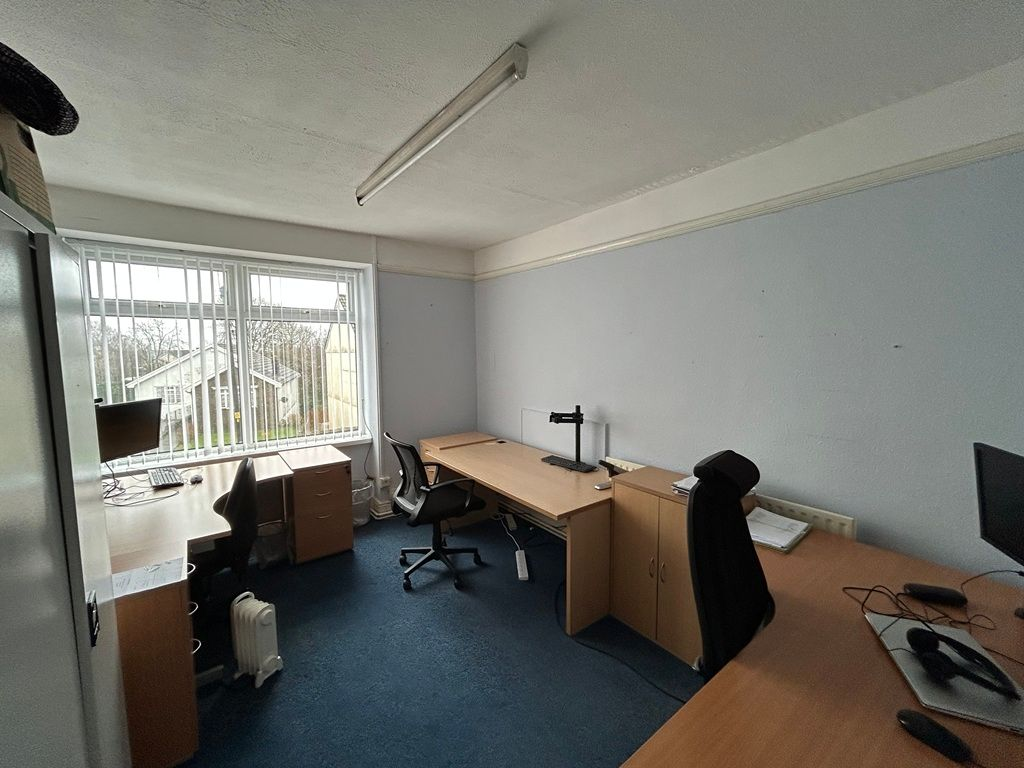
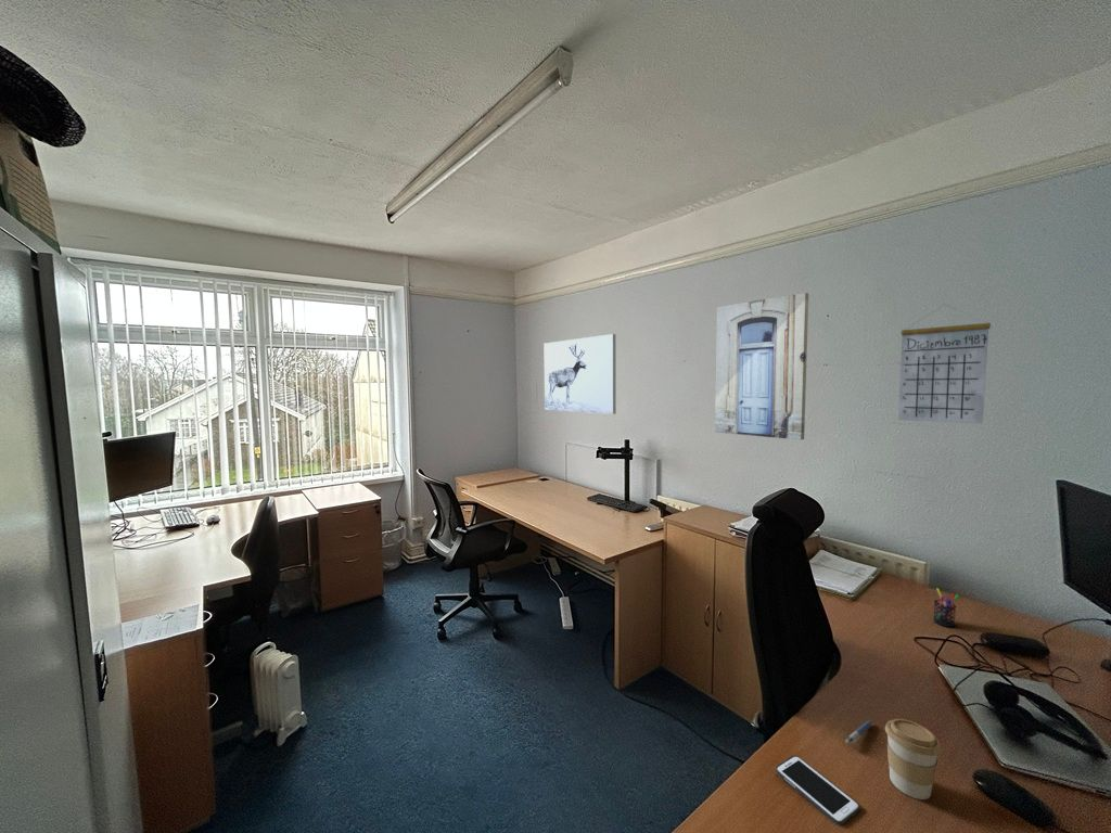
+ pen (859, 731)
+ coffee cup (910, 756)
+ calendar (941, 363)
+ pen holder (947, 606)
+ wall art (576, 375)
+ wall art (757, 369)
+ cell phone (815, 787)
